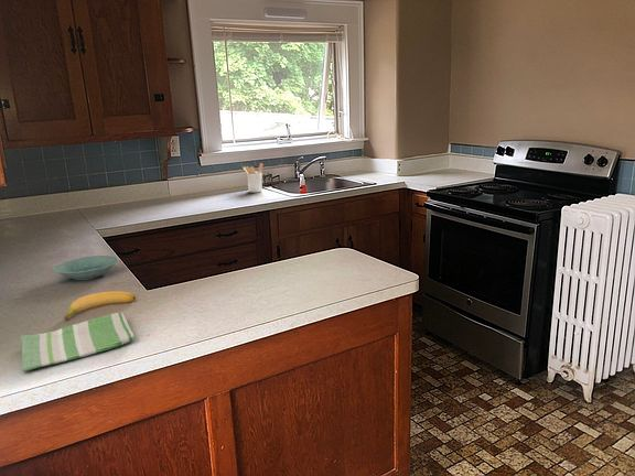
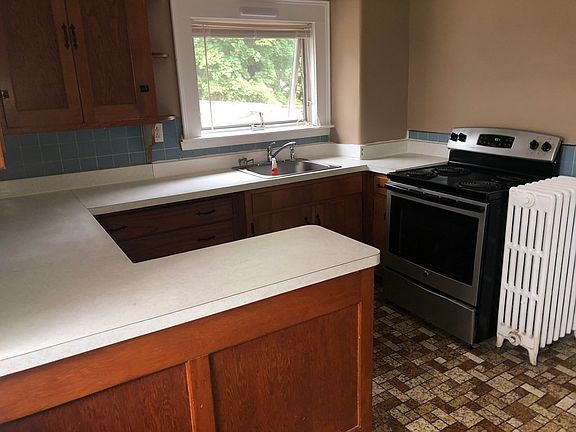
- bowl (87, 269)
- banana (99, 302)
- dish towel (77, 338)
- utensil holder (252, 177)
